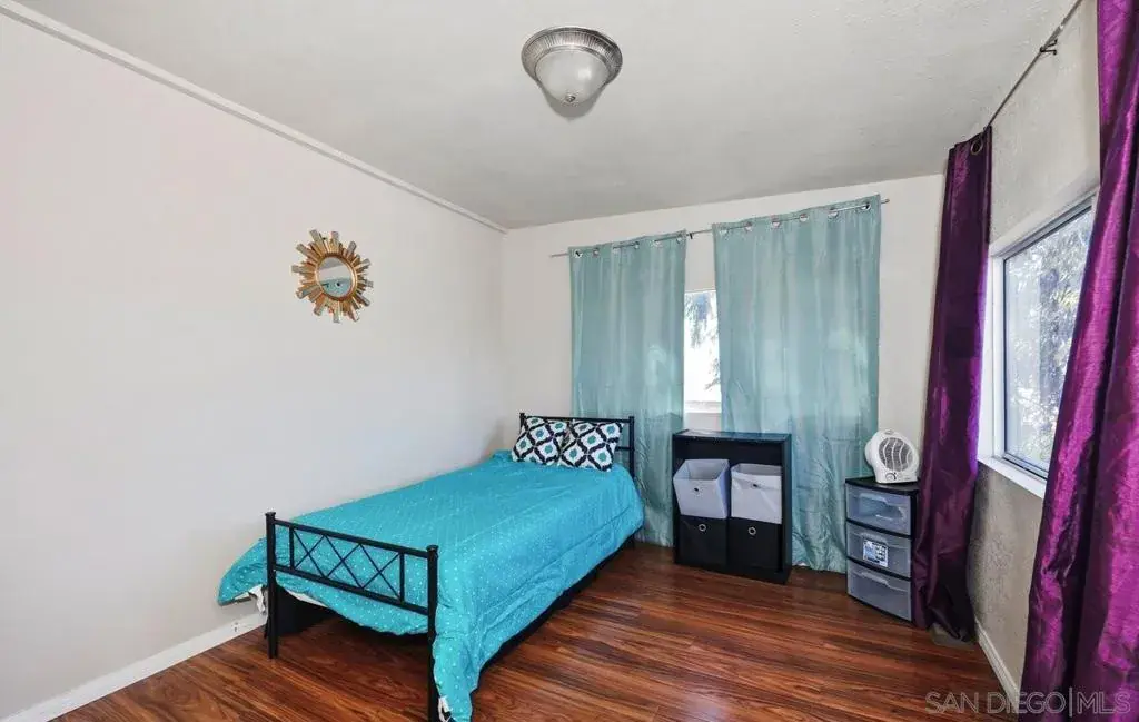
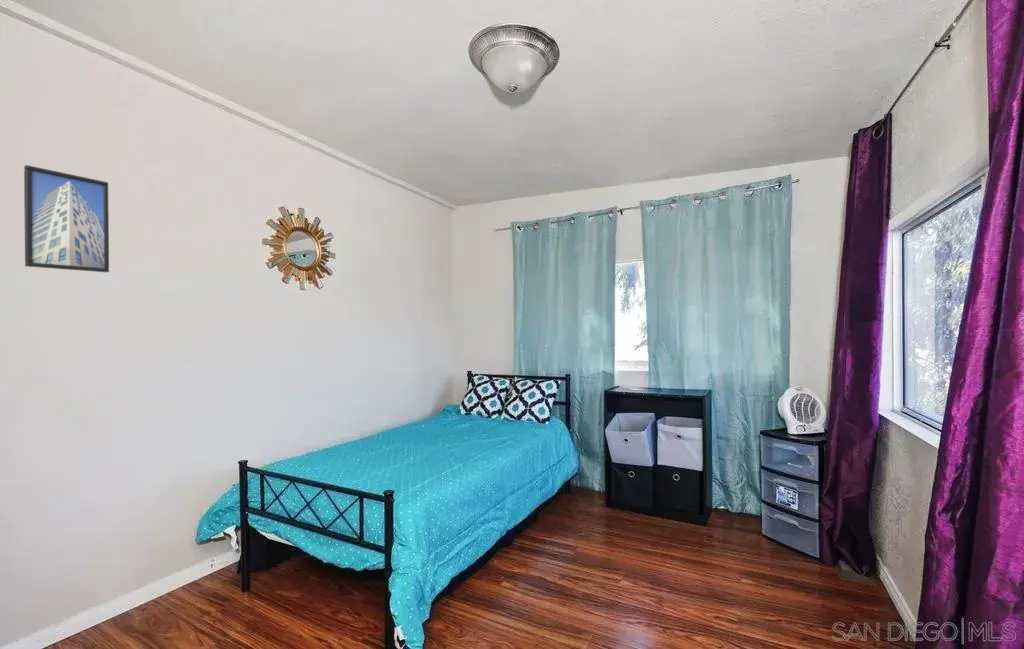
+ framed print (69, 221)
